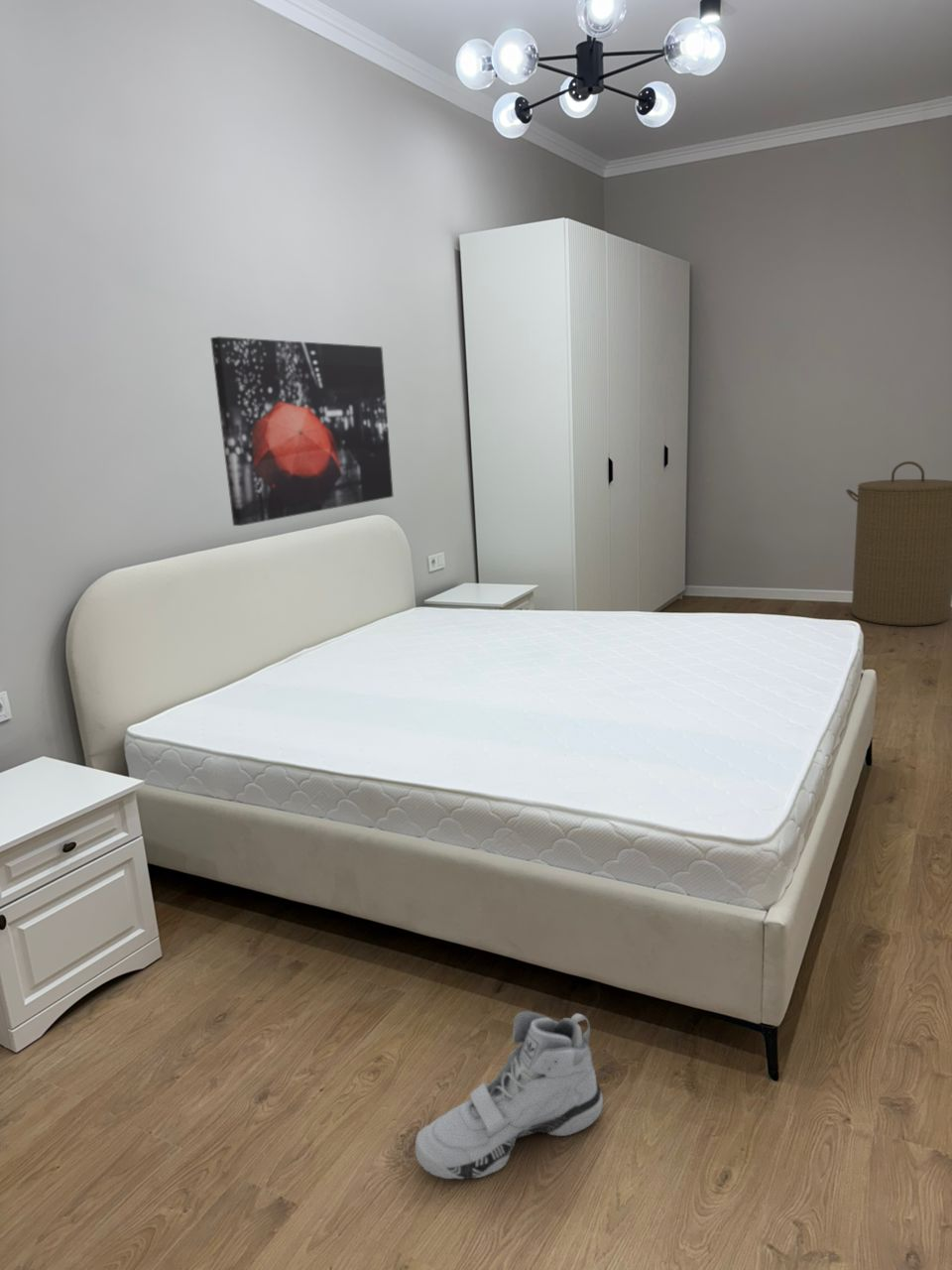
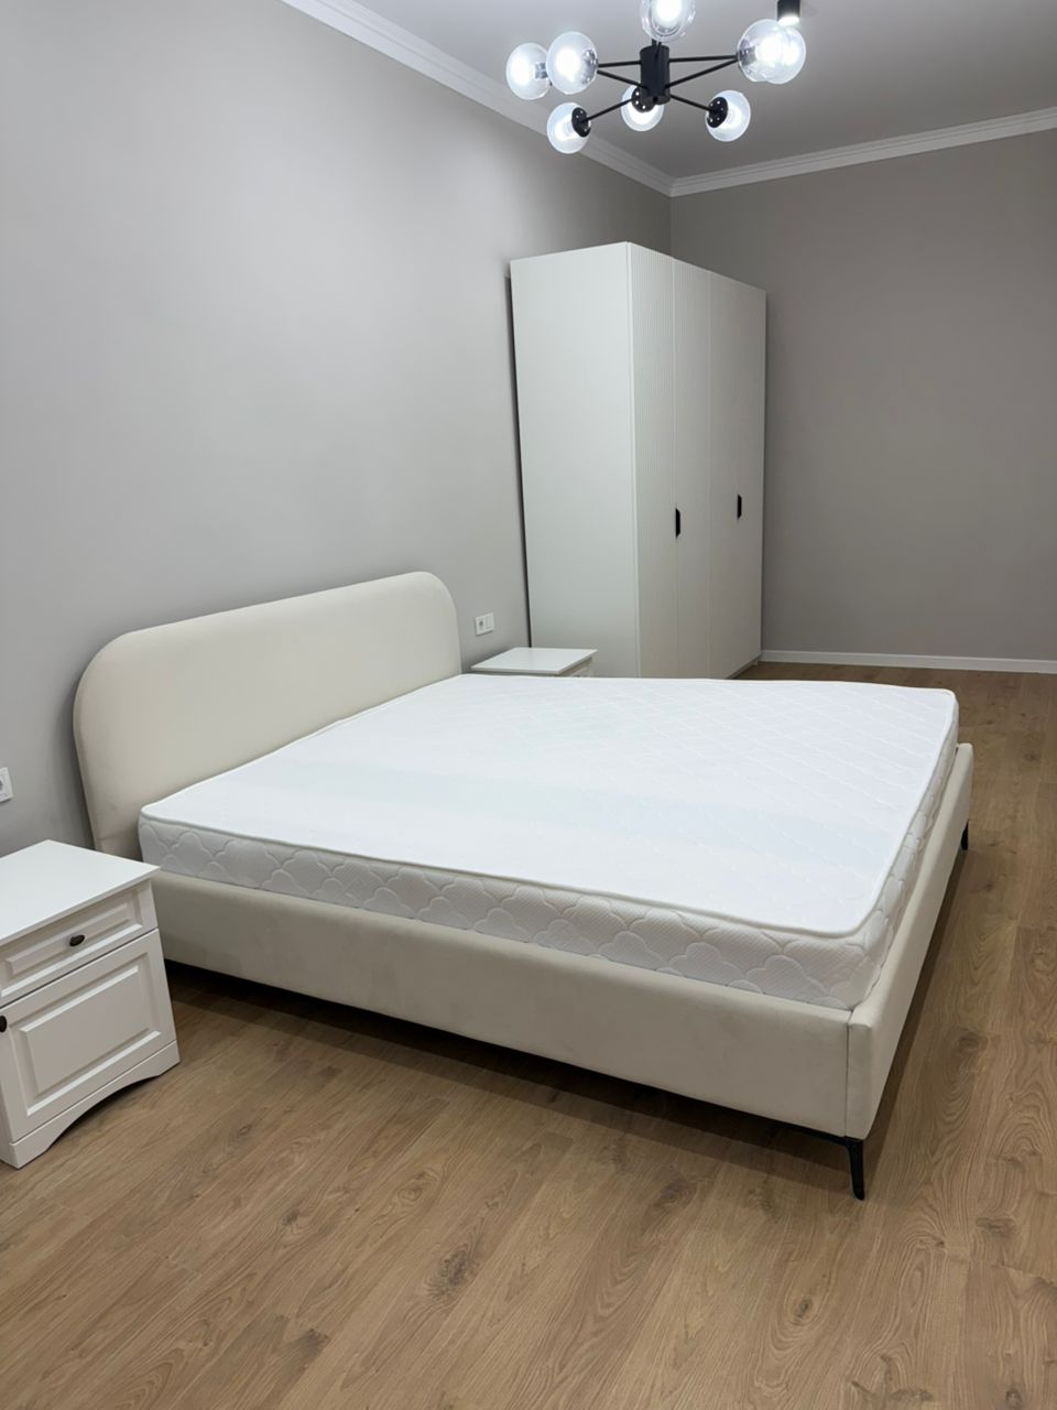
- sneaker (510, 1087)
- laundry hamper (904, 540)
- wall art (314, 428)
